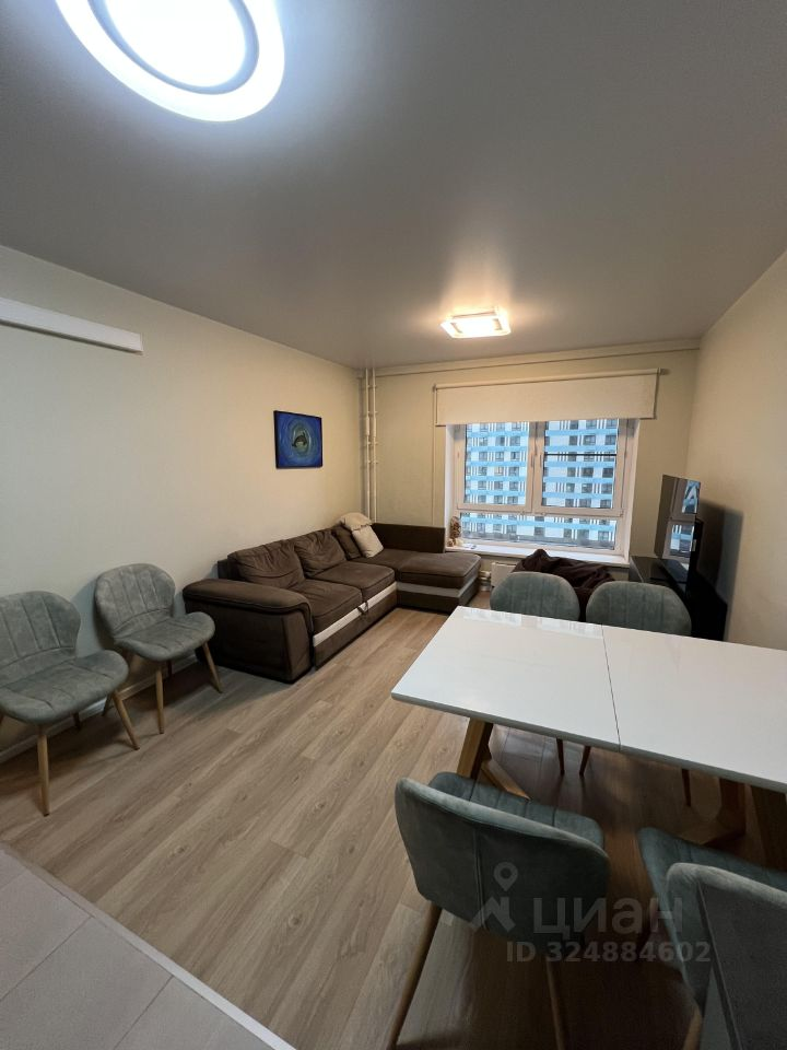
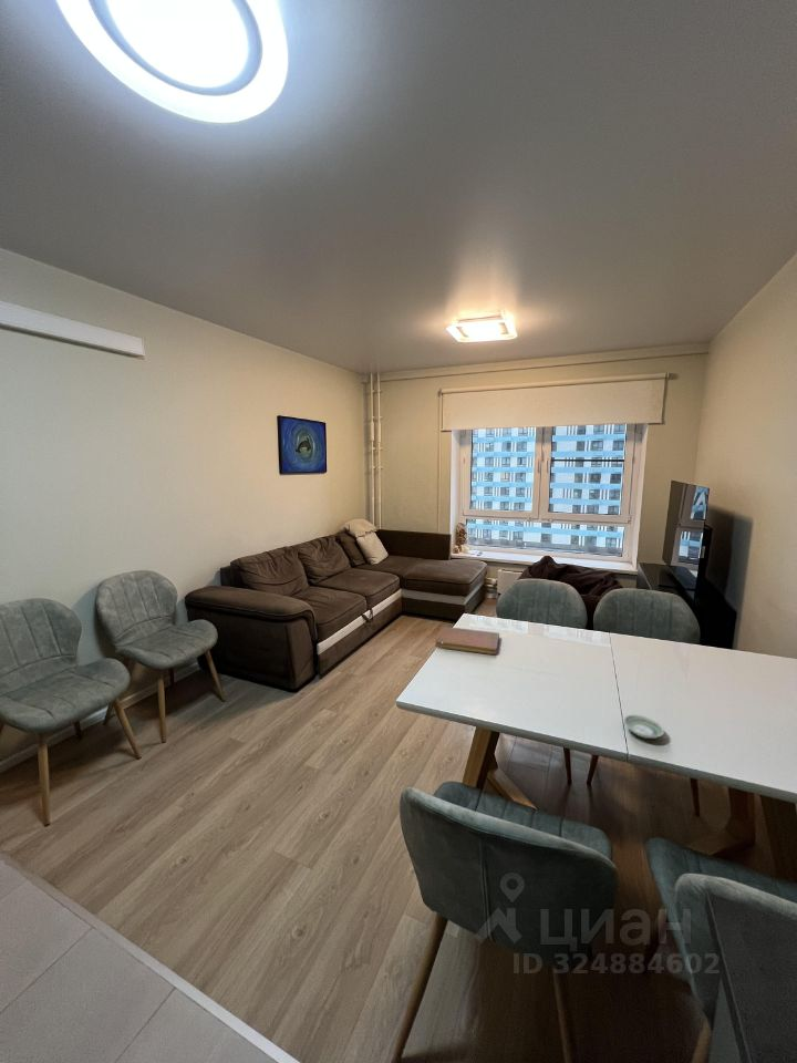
+ saucer (642, 729)
+ notebook (467, 639)
